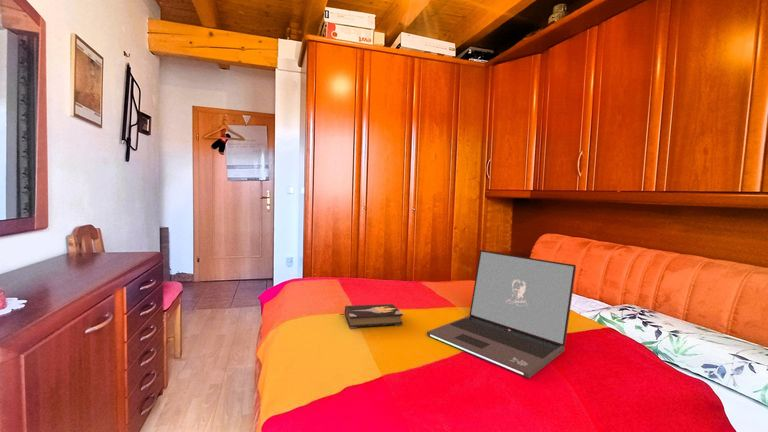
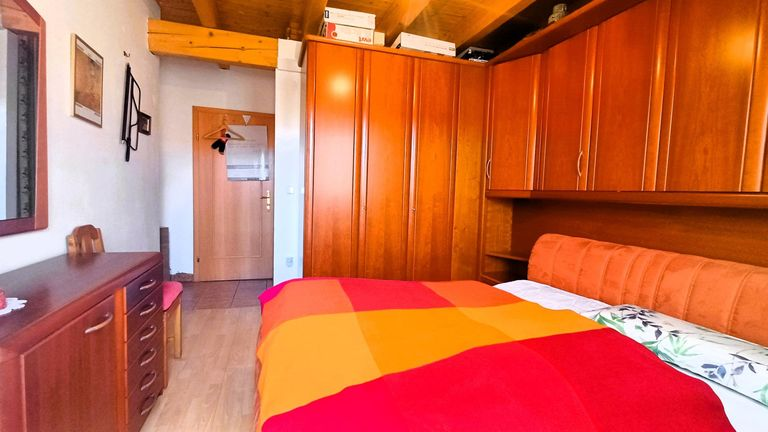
- hardback book (372, 314)
- laptop (499, 301)
